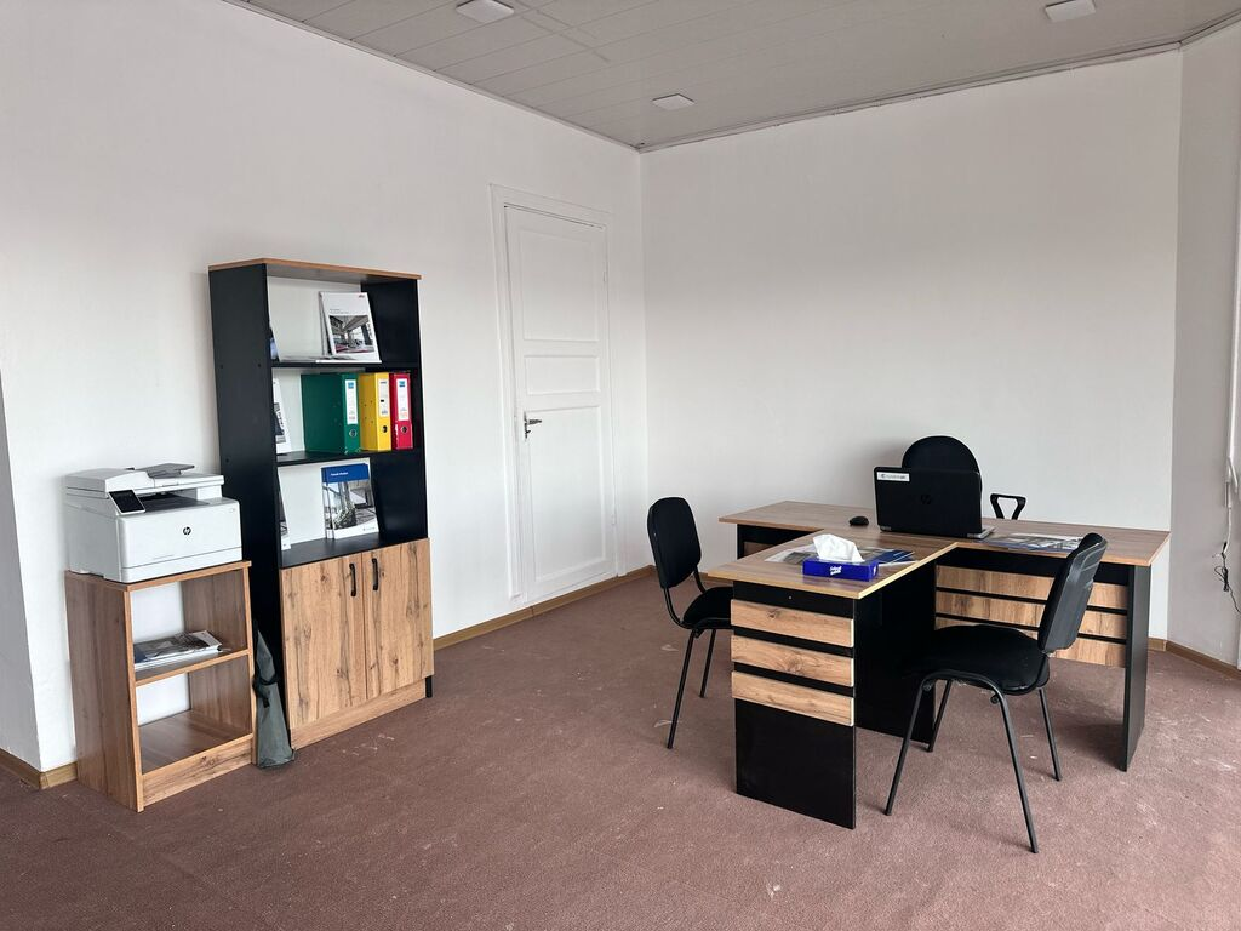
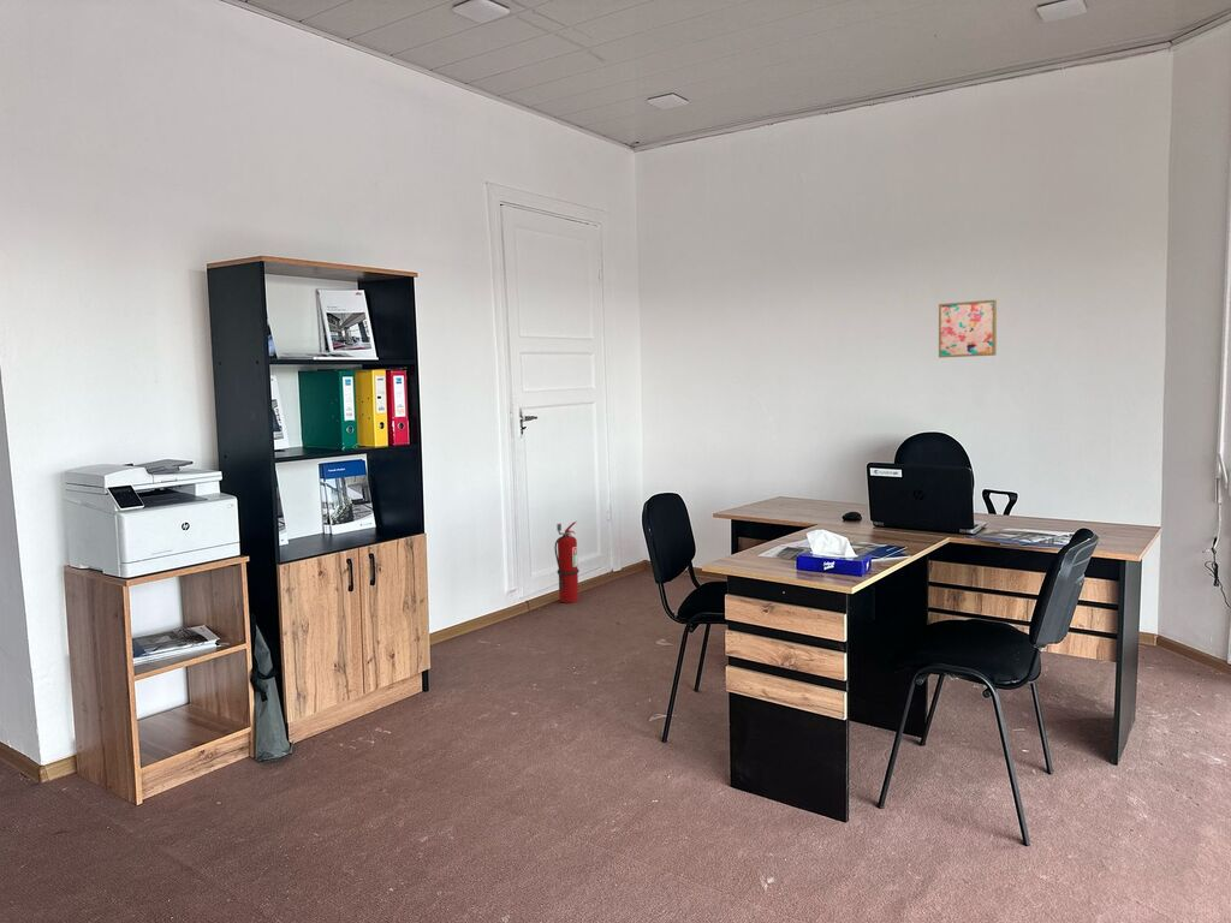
+ fire extinguisher (566, 562)
+ wall art (967, 329)
